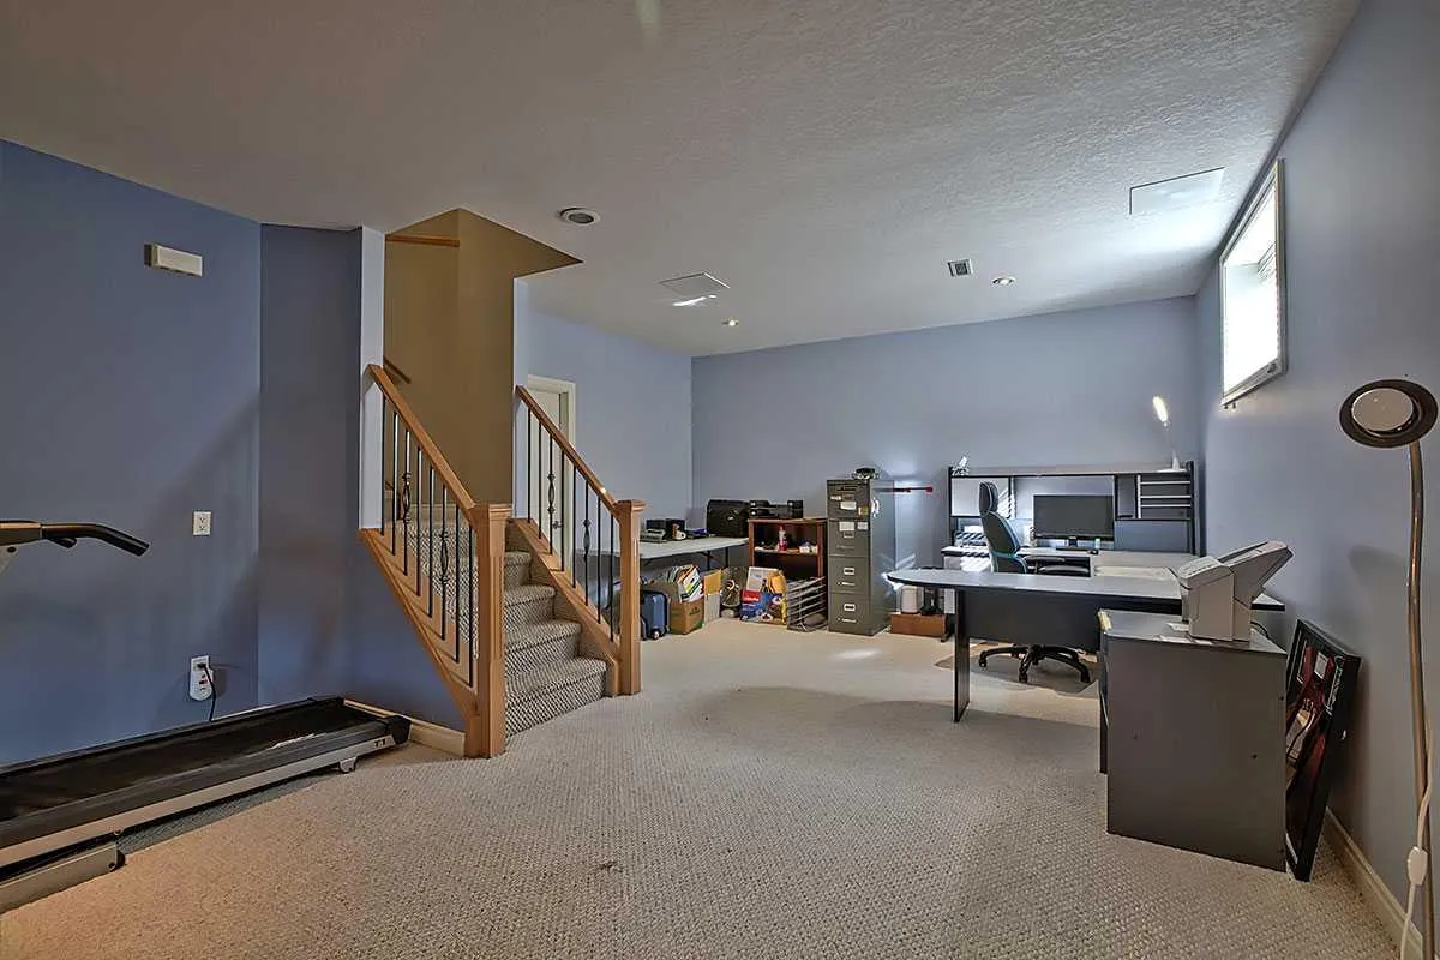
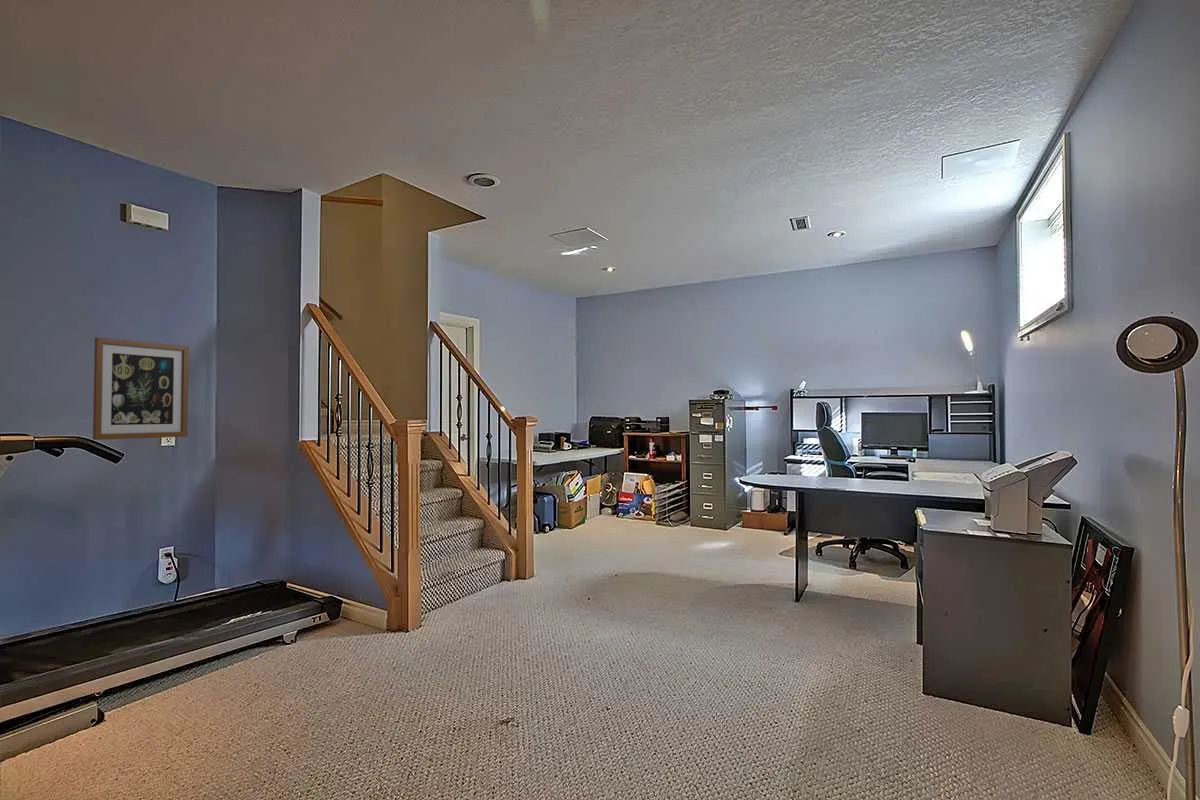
+ wall art (144, 390)
